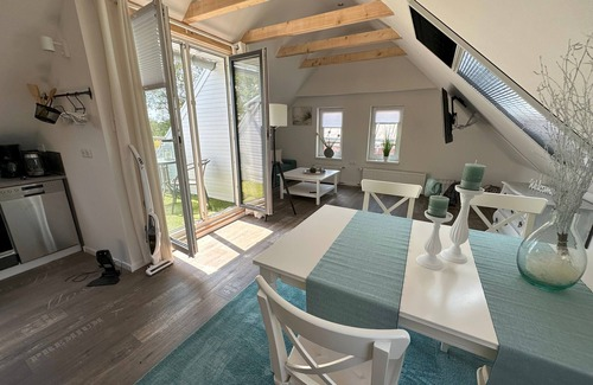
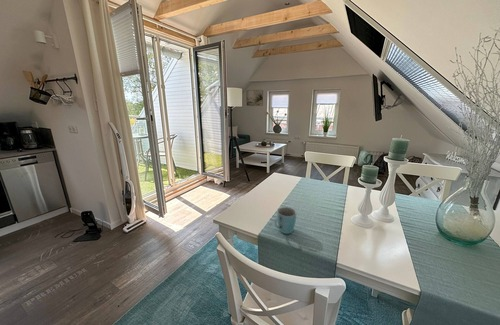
+ mug (283, 222)
